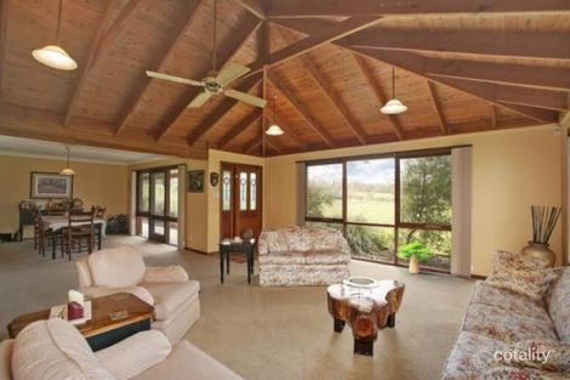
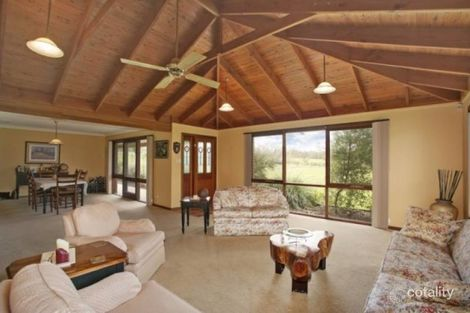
- potted plant (414, 255)
